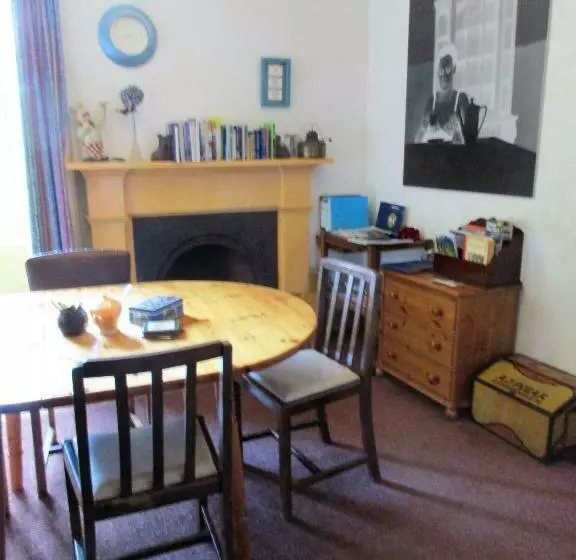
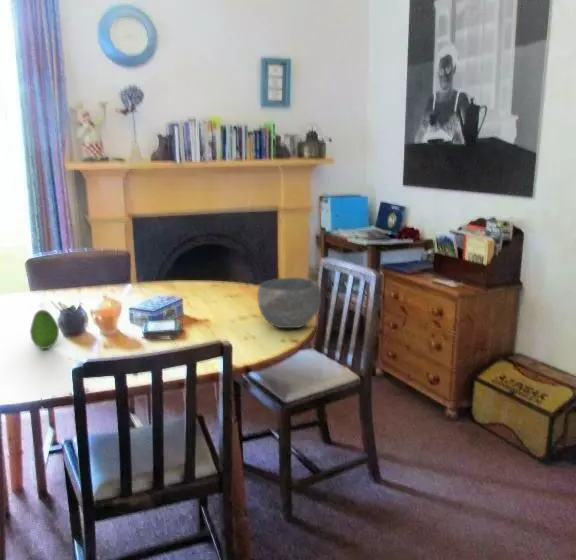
+ bowl (289, 305)
+ fruit (44, 328)
